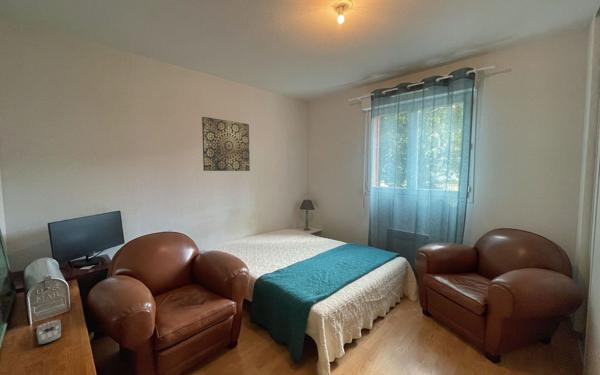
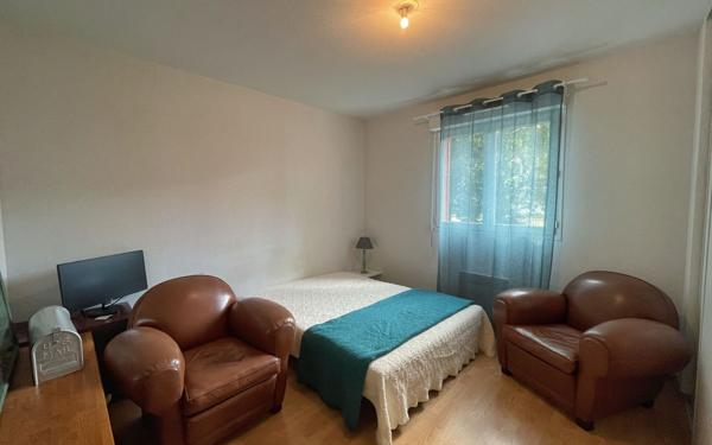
- remote control (49, 331)
- wall art (227, 146)
